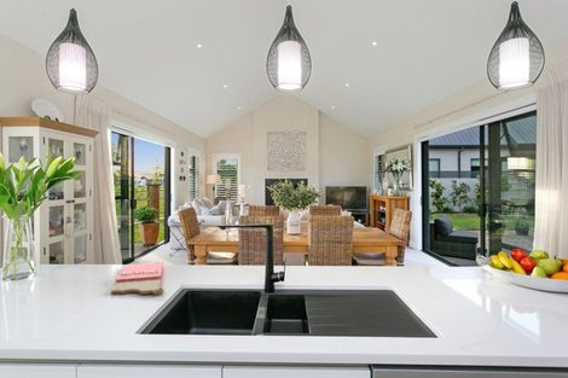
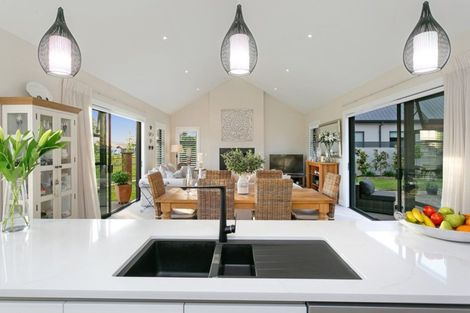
- cutting board (141, 277)
